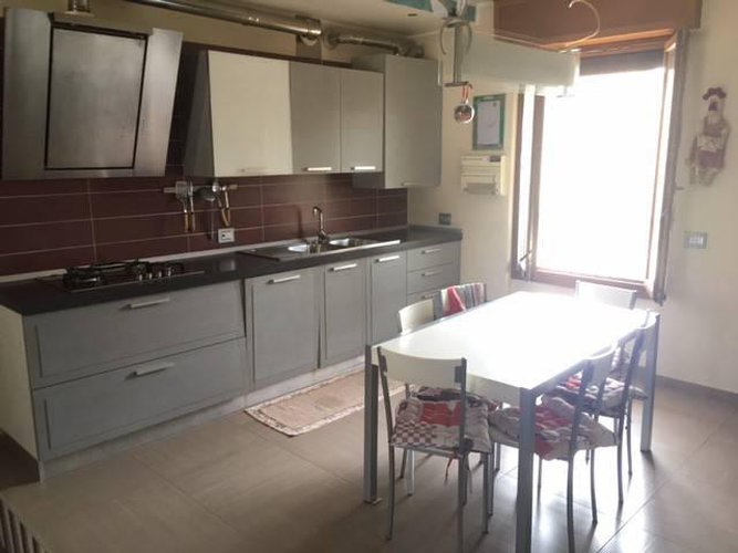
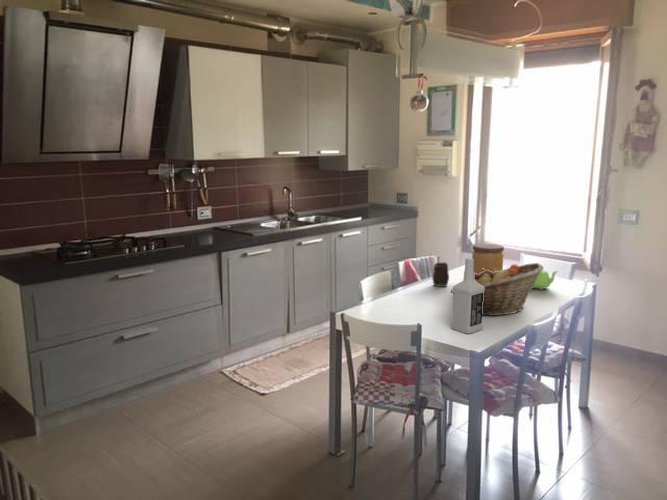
+ mug (439, 274)
+ jar (487, 263)
+ vodka (468, 294)
+ teapot (540, 278)
+ fruit basket (496, 285)
